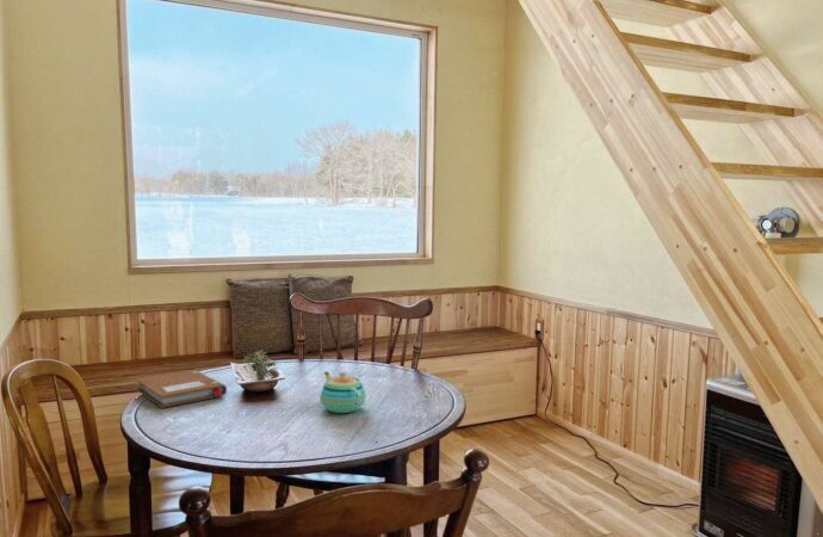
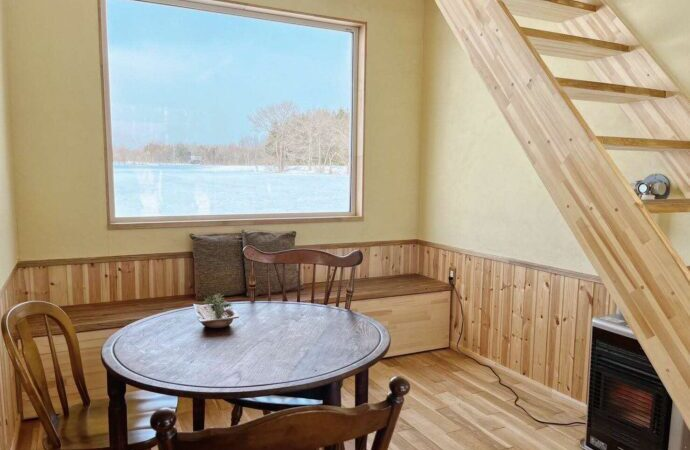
- teapot (341, 389)
- notebook (181, 387)
